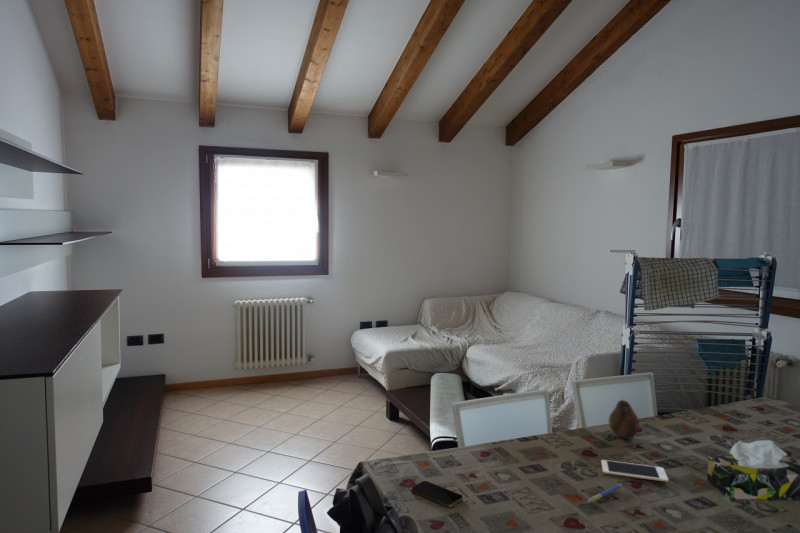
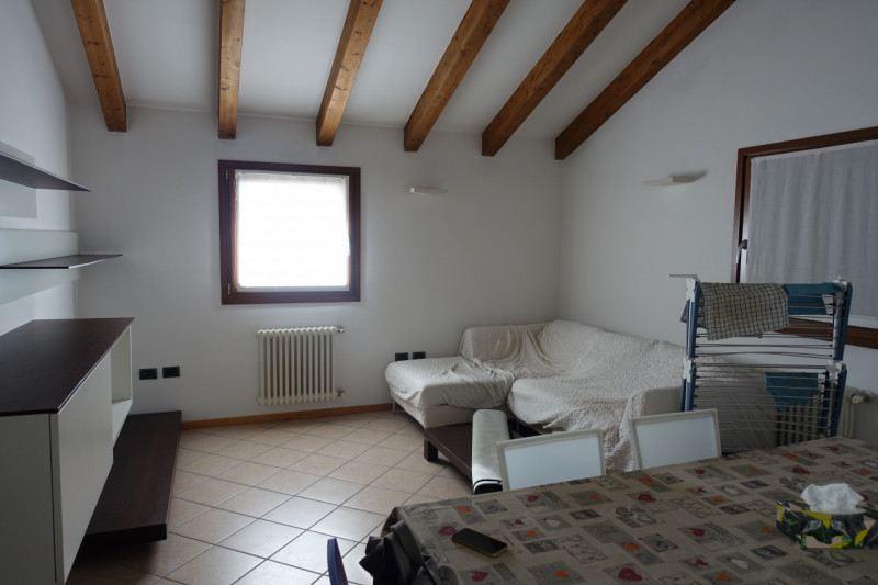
- pen (604, 493)
- cell phone (633, 470)
- fruit (624, 418)
